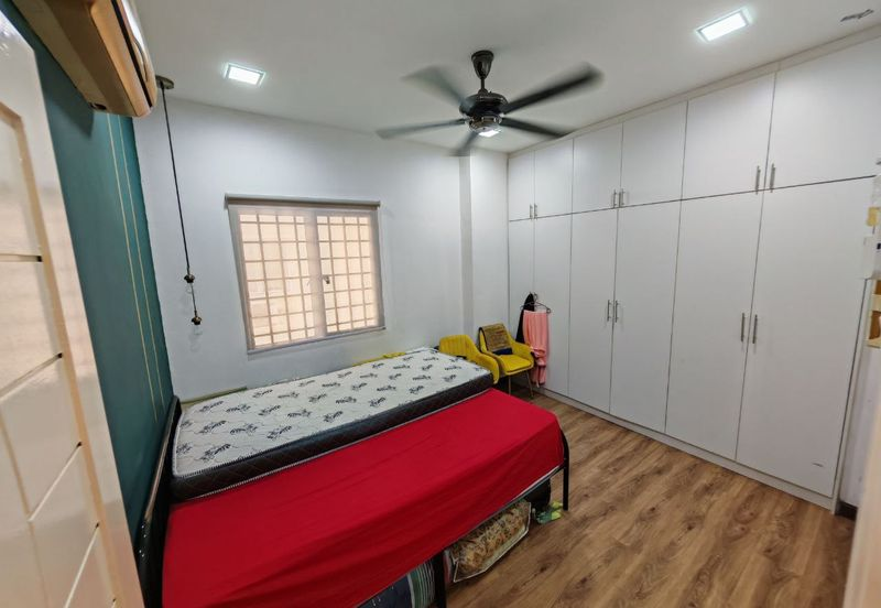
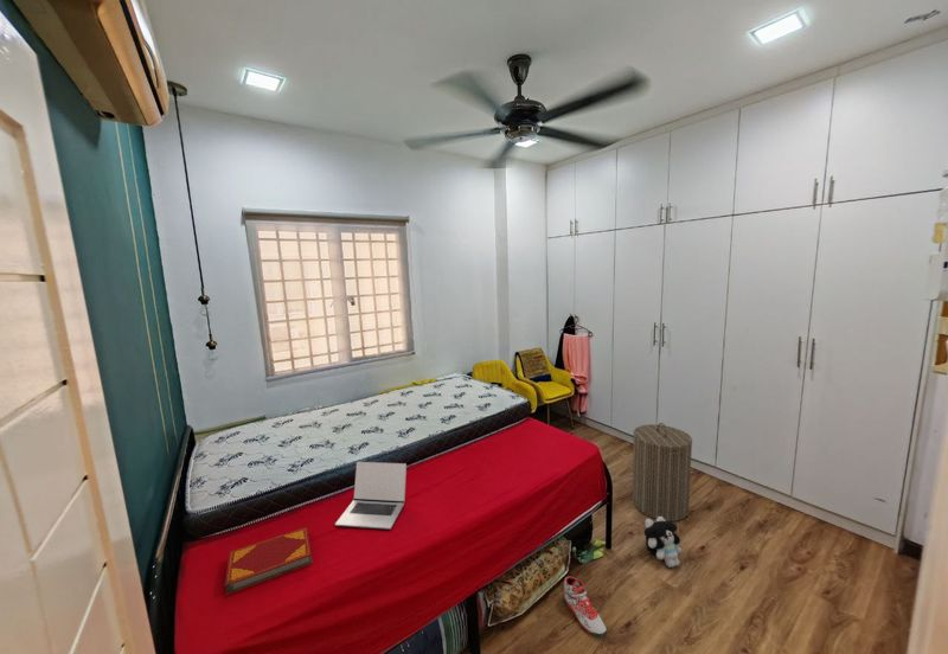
+ laundry hamper (660, 464)
+ plush toy (665, 539)
+ laptop (372, 493)
+ sneaker (583, 603)
+ hardback book (270, 557)
